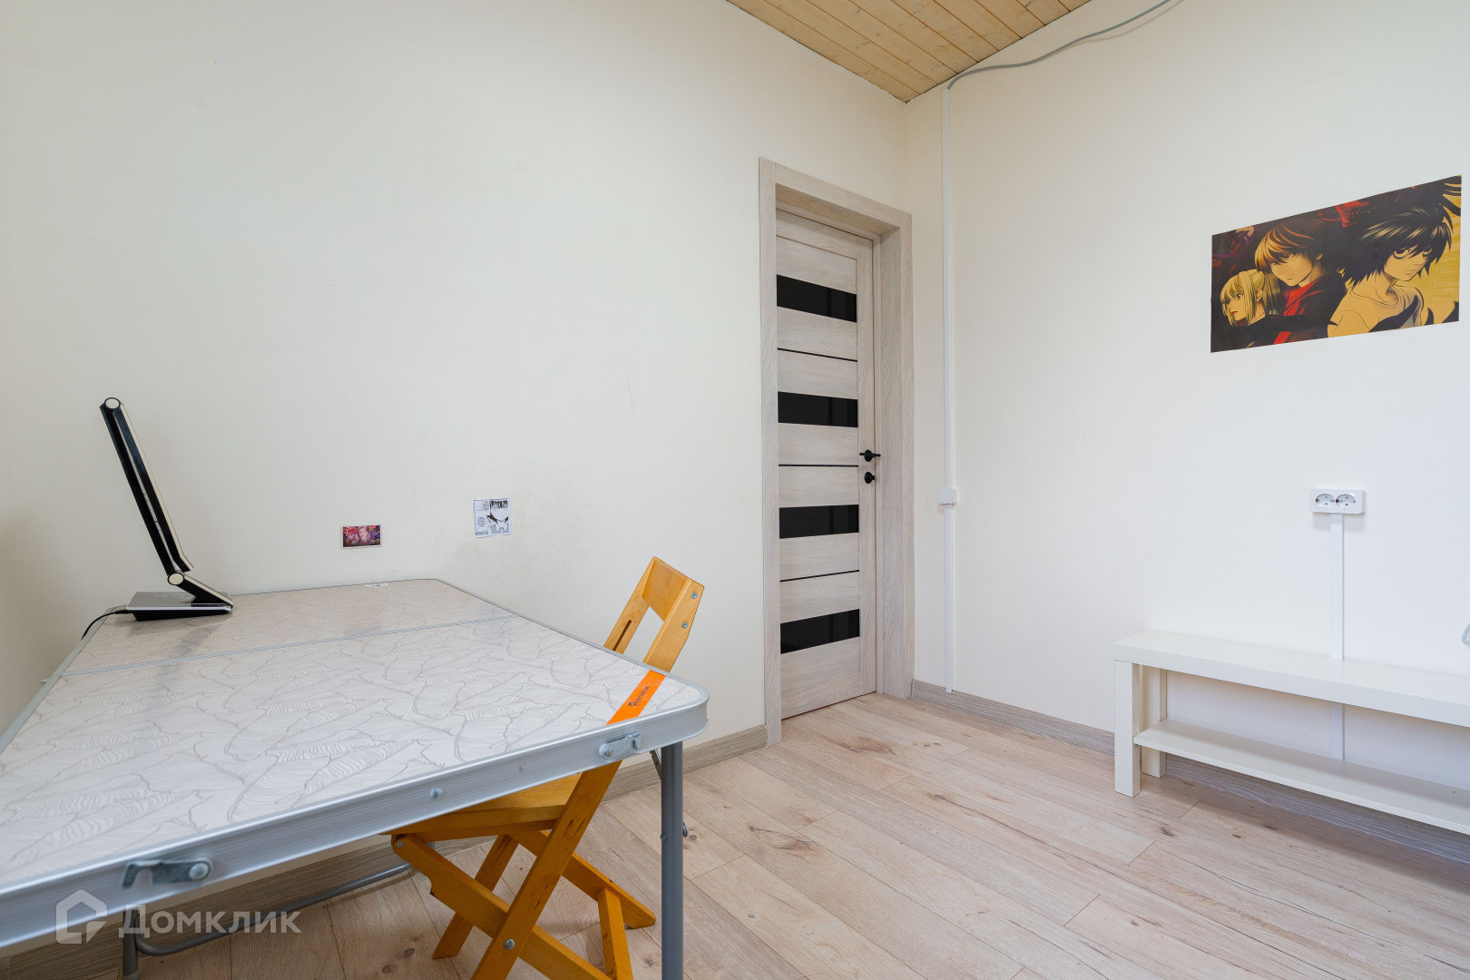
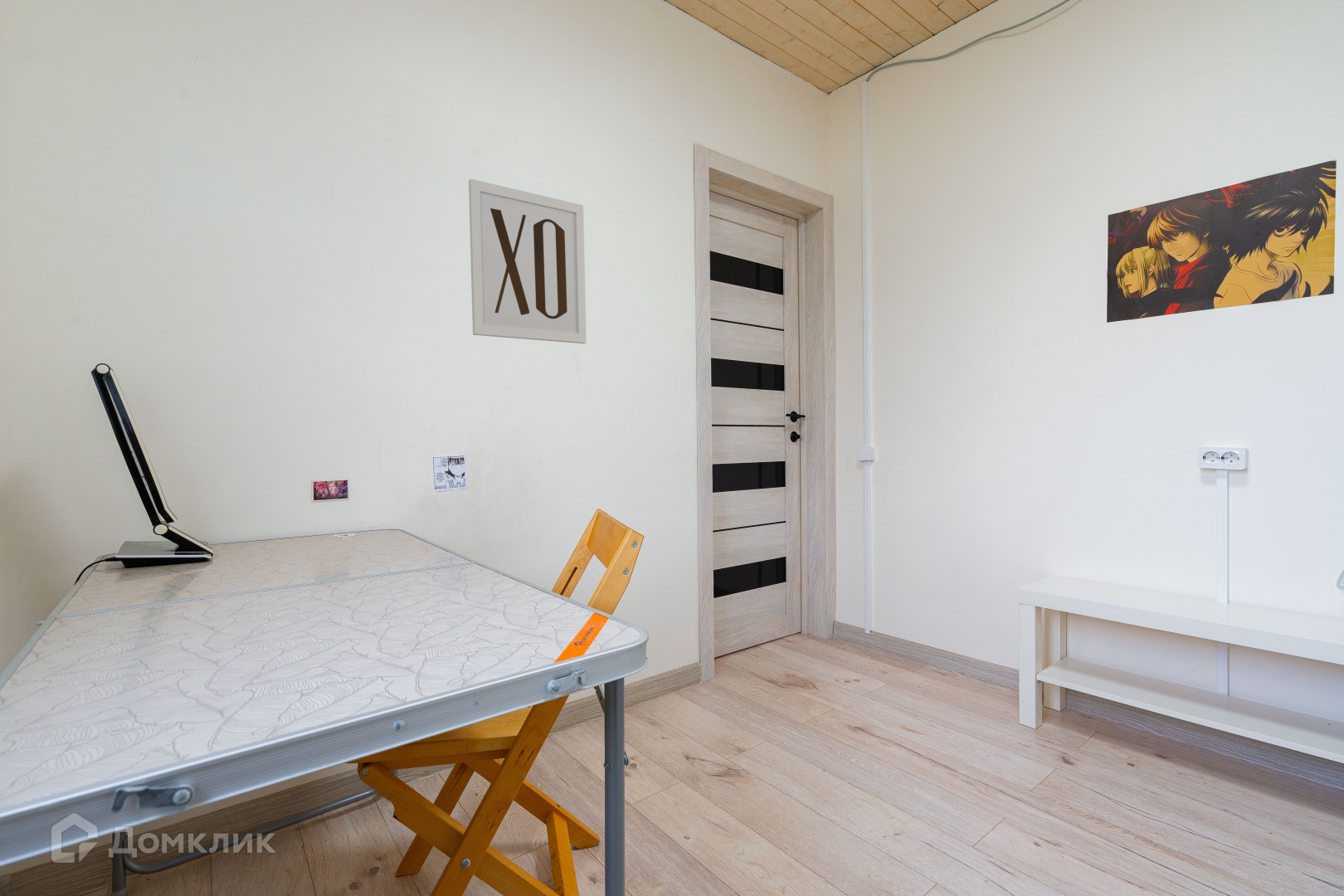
+ wall art (531, 266)
